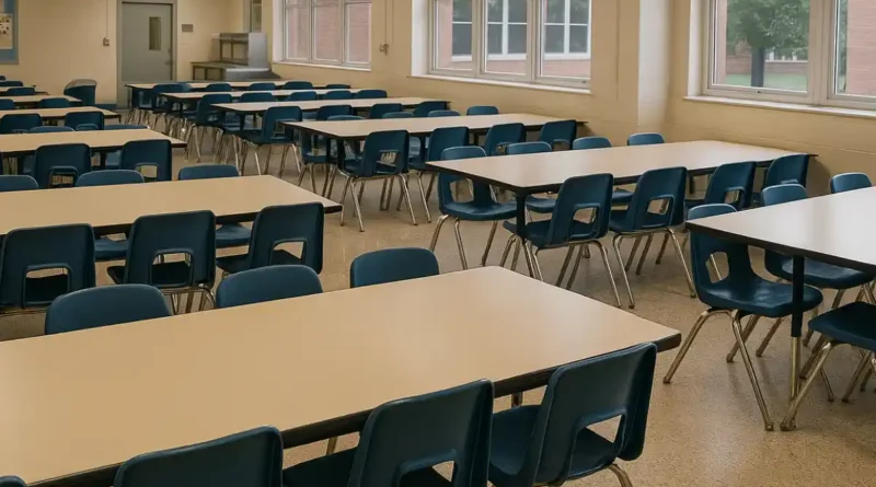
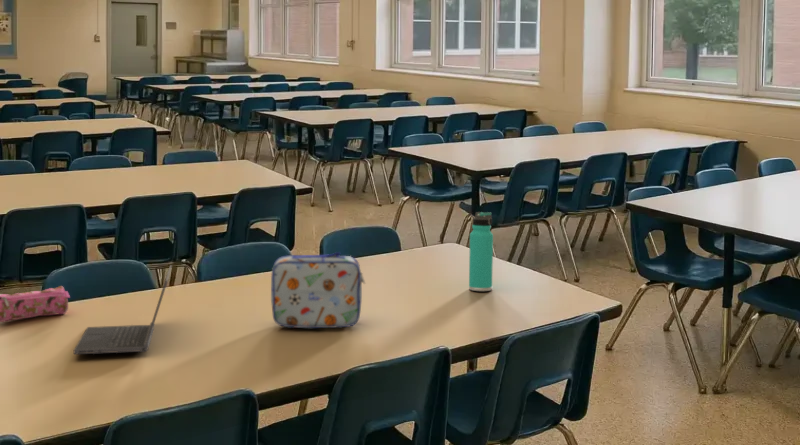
+ laptop computer (130, 325)
+ thermos bottle (481, 250)
+ pencil case (29, 303)
+ lunch box (318, 288)
